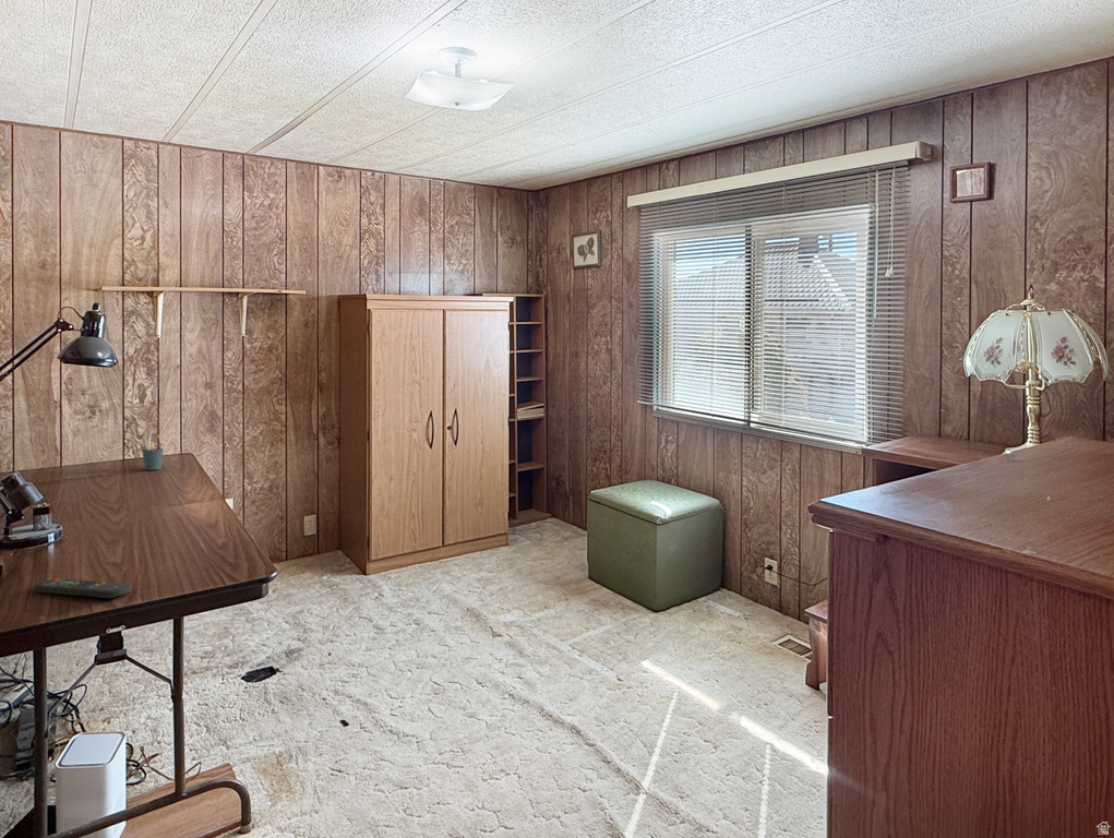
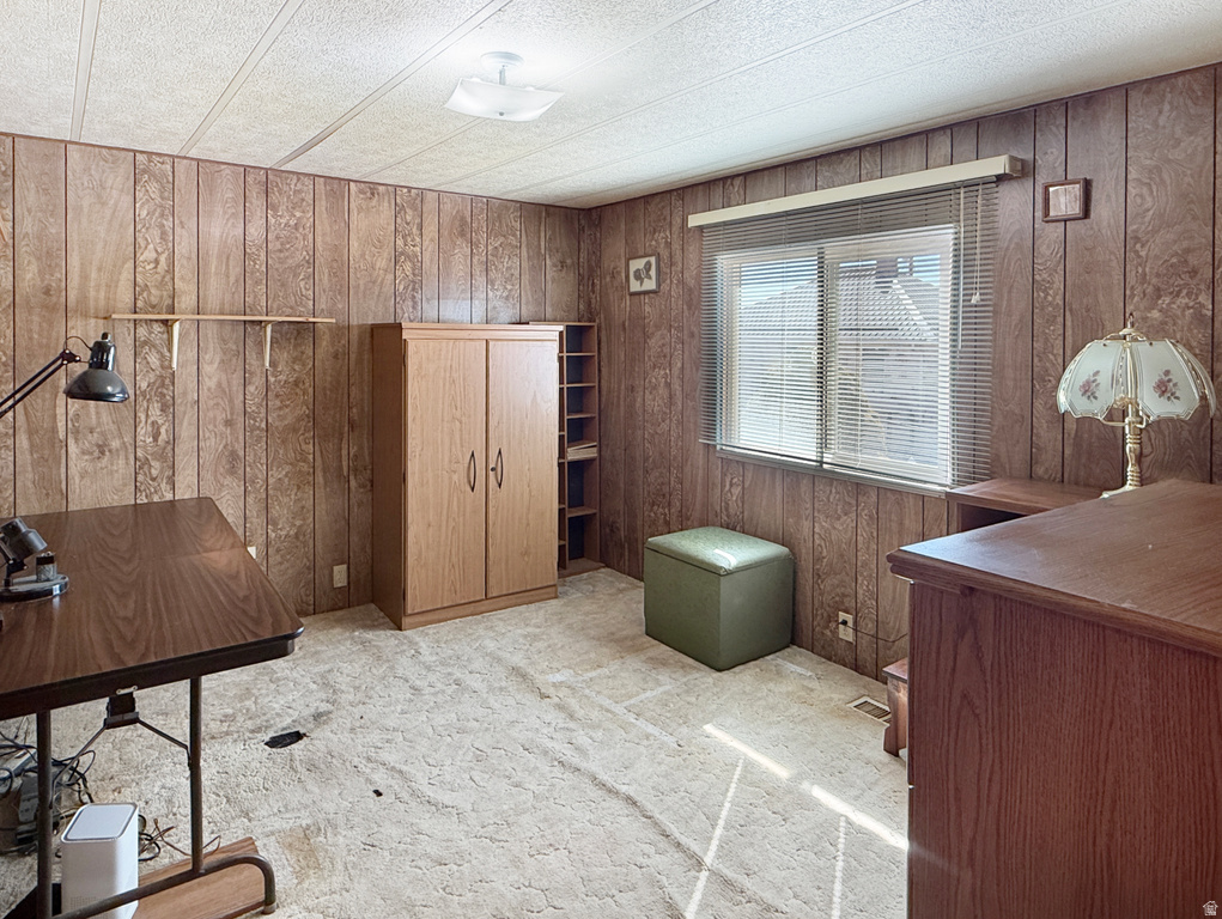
- remote control (83, 587)
- pen holder (152, 454)
